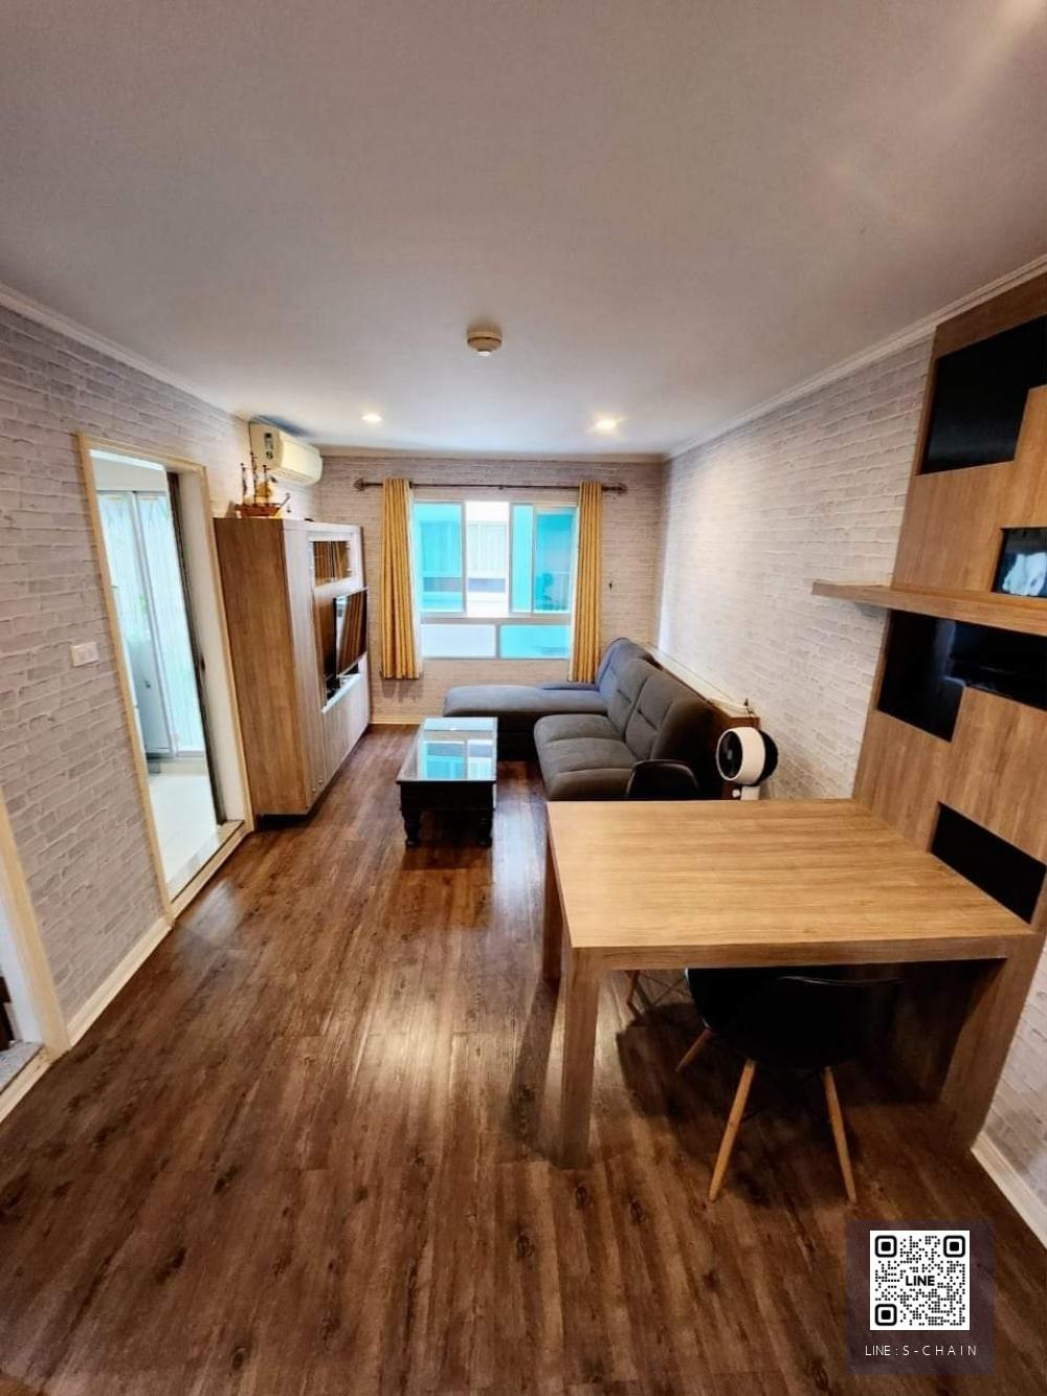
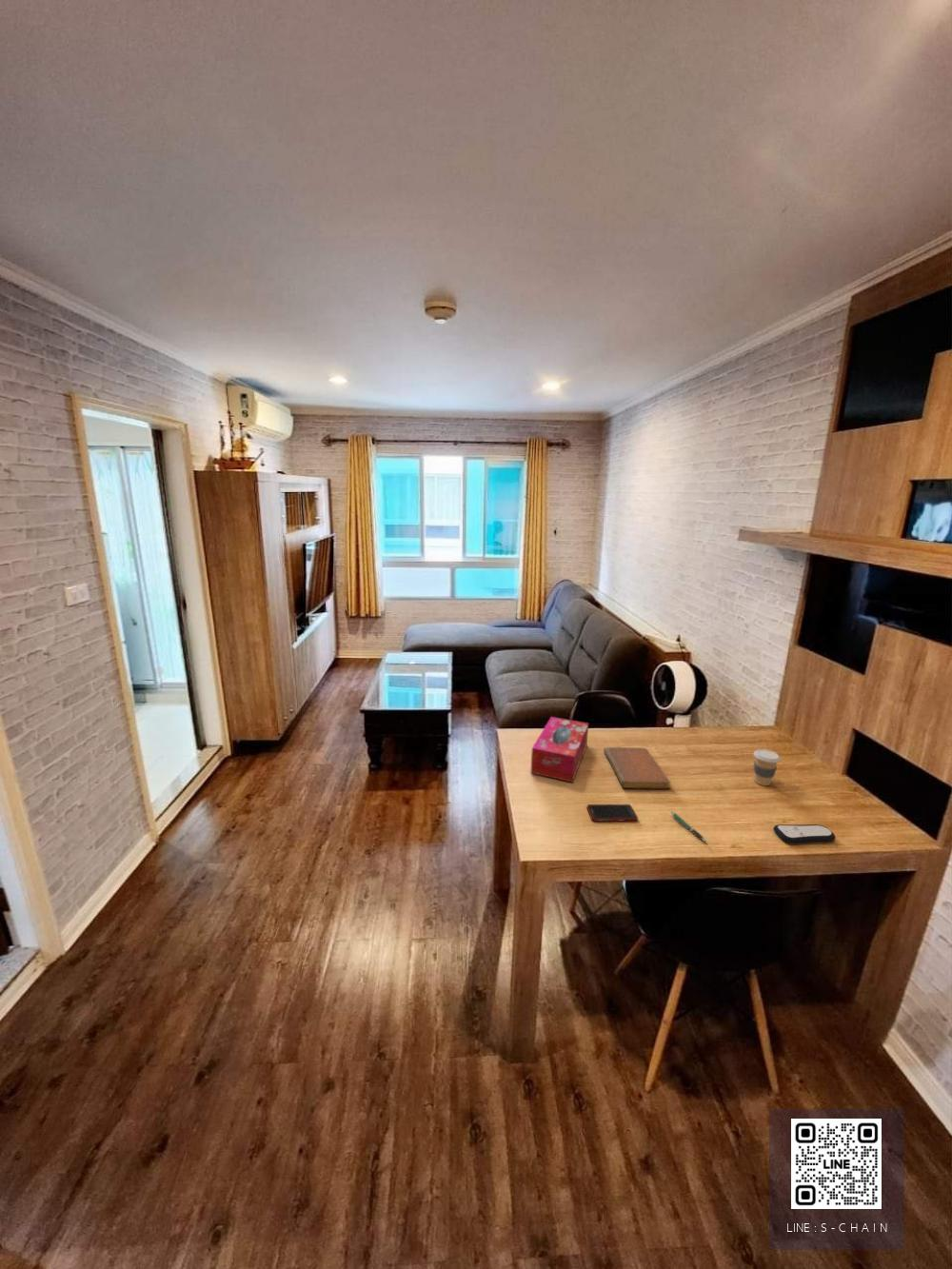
+ notebook (634, 766)
+ remote control (804, 833)
+ coffee cup (764, 767)
+ pen (687, 826)
+ tissue box (561, 746)
+ cell phone (611, 812)
